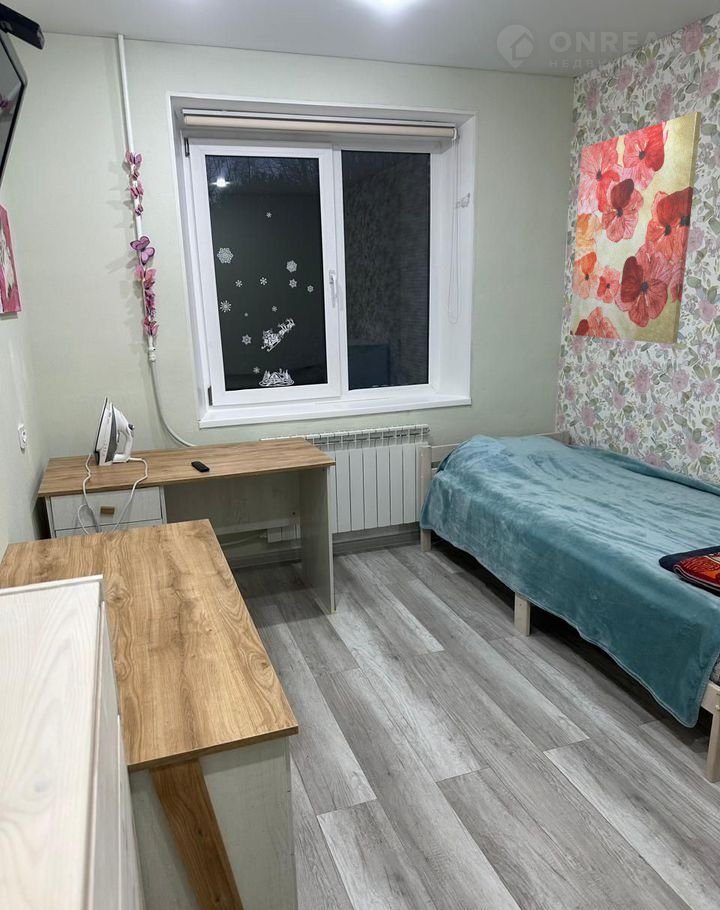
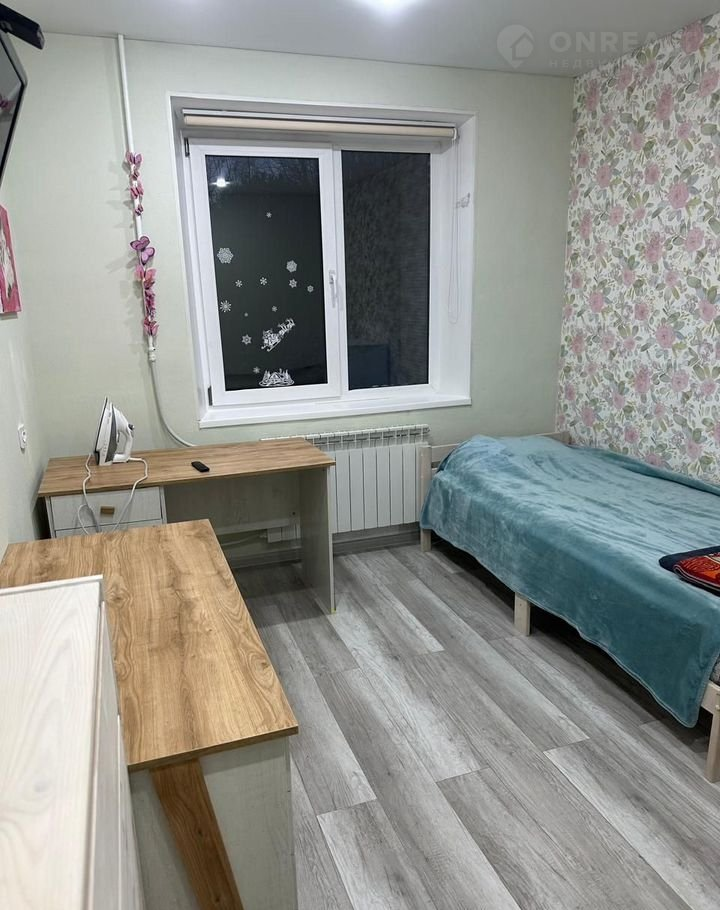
- wall art (626, 239)
